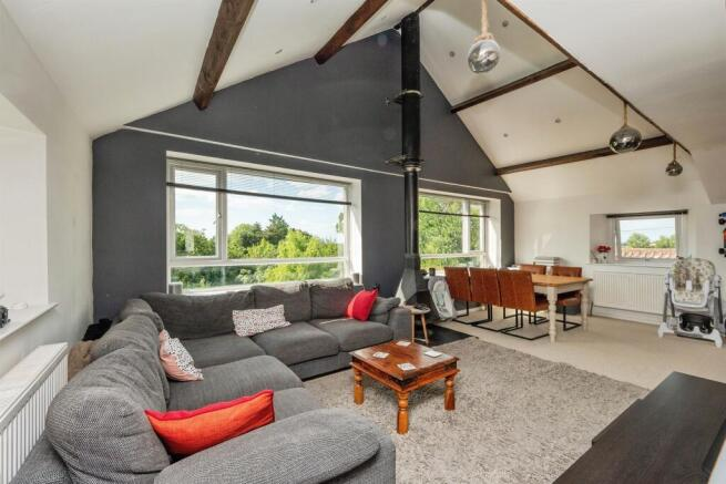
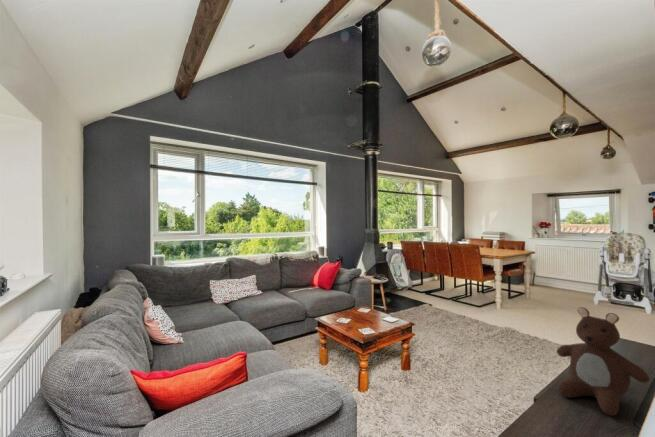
+ teddy bear (593, 355)
